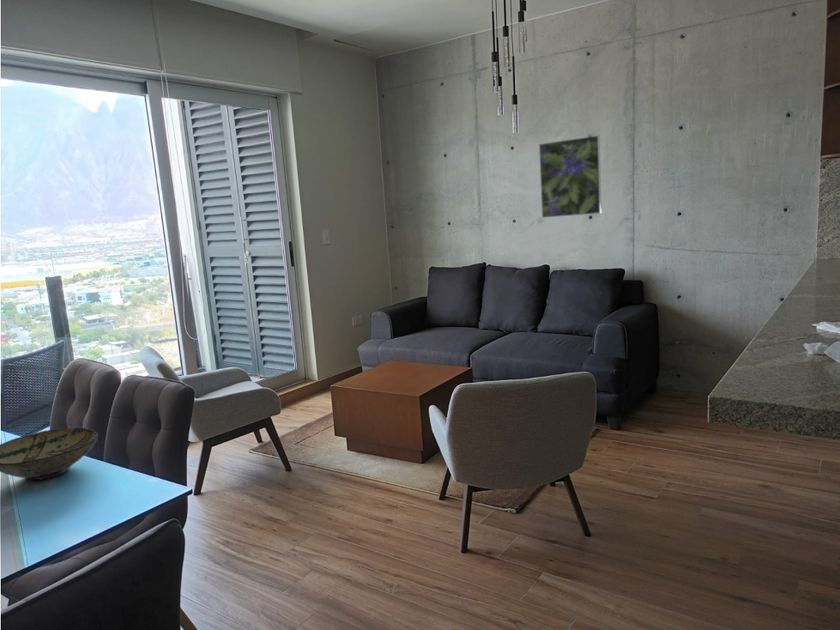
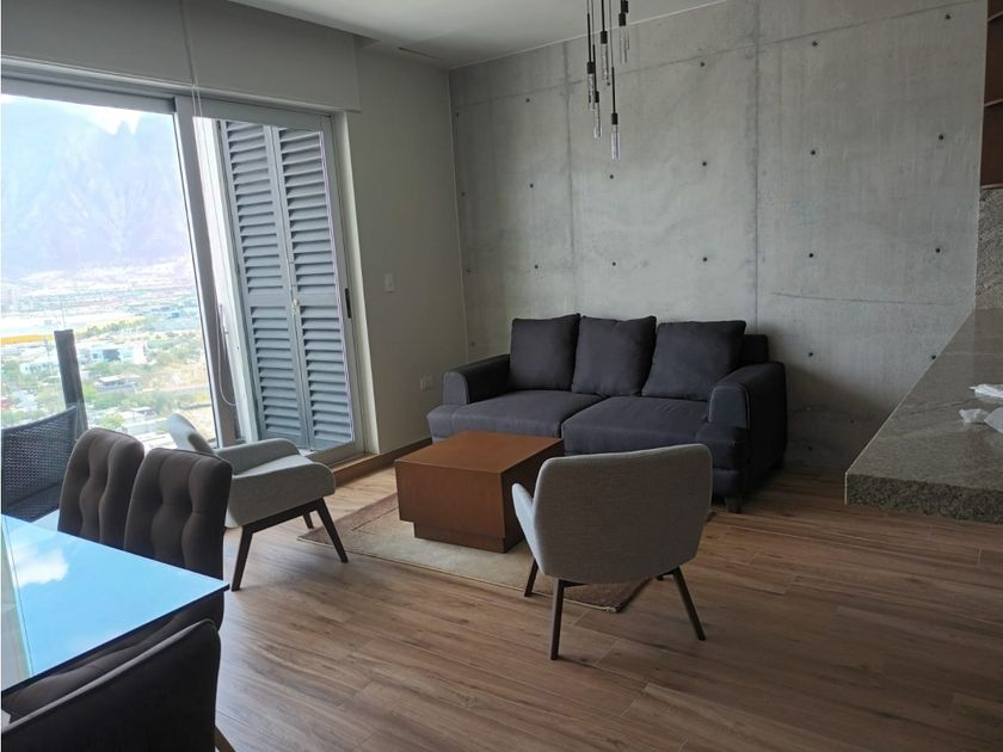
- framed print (569, 178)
- bowl (45, 457)
